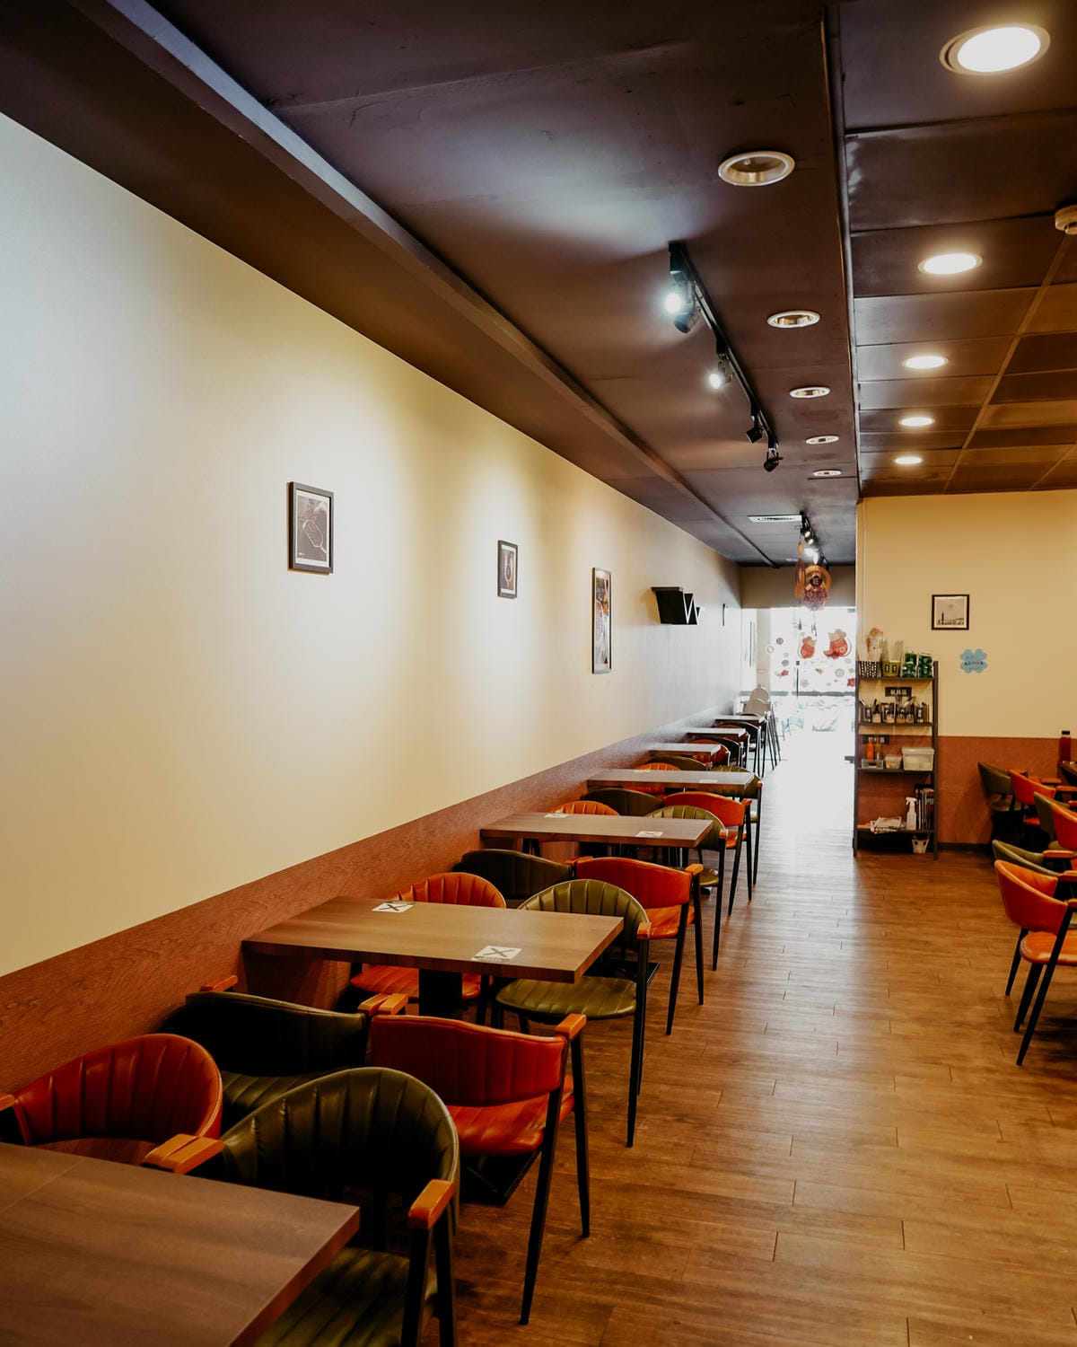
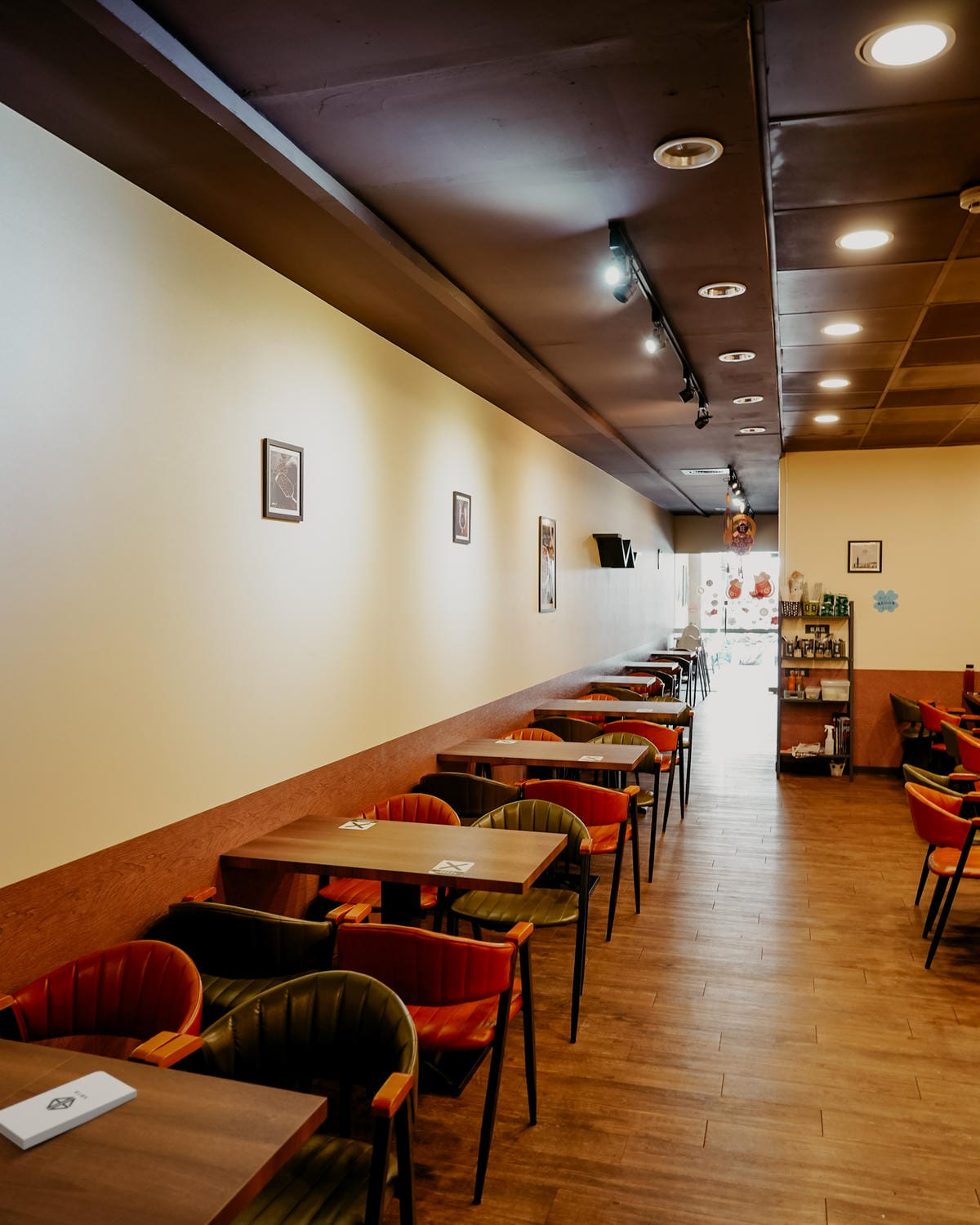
+ notepad (65, 1107)
